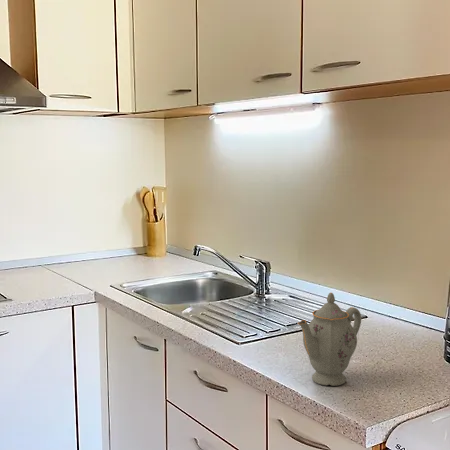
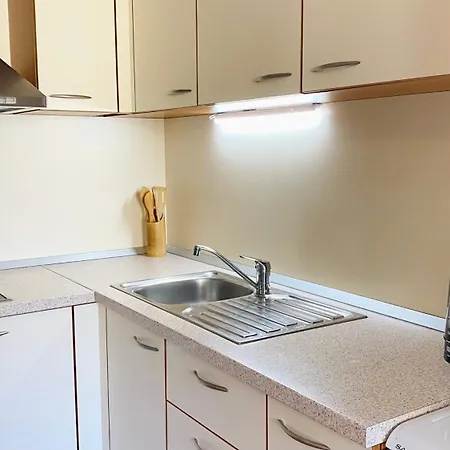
- chinaware (329, 336)
